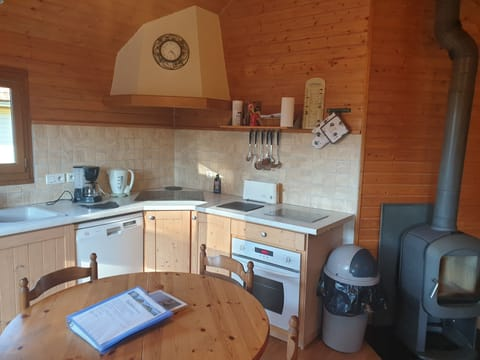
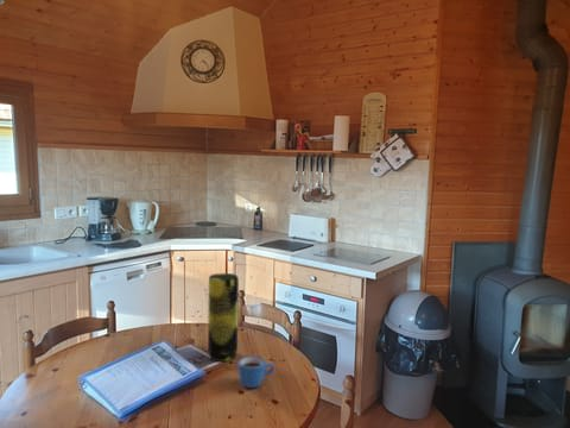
+ mug (255, 372)
+ vase (222, 316)
